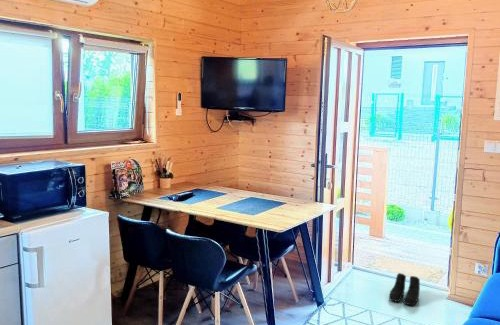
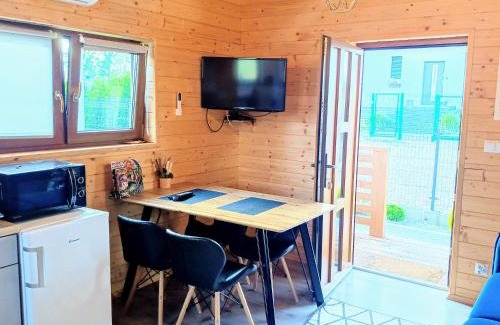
- boots (404, 287)
